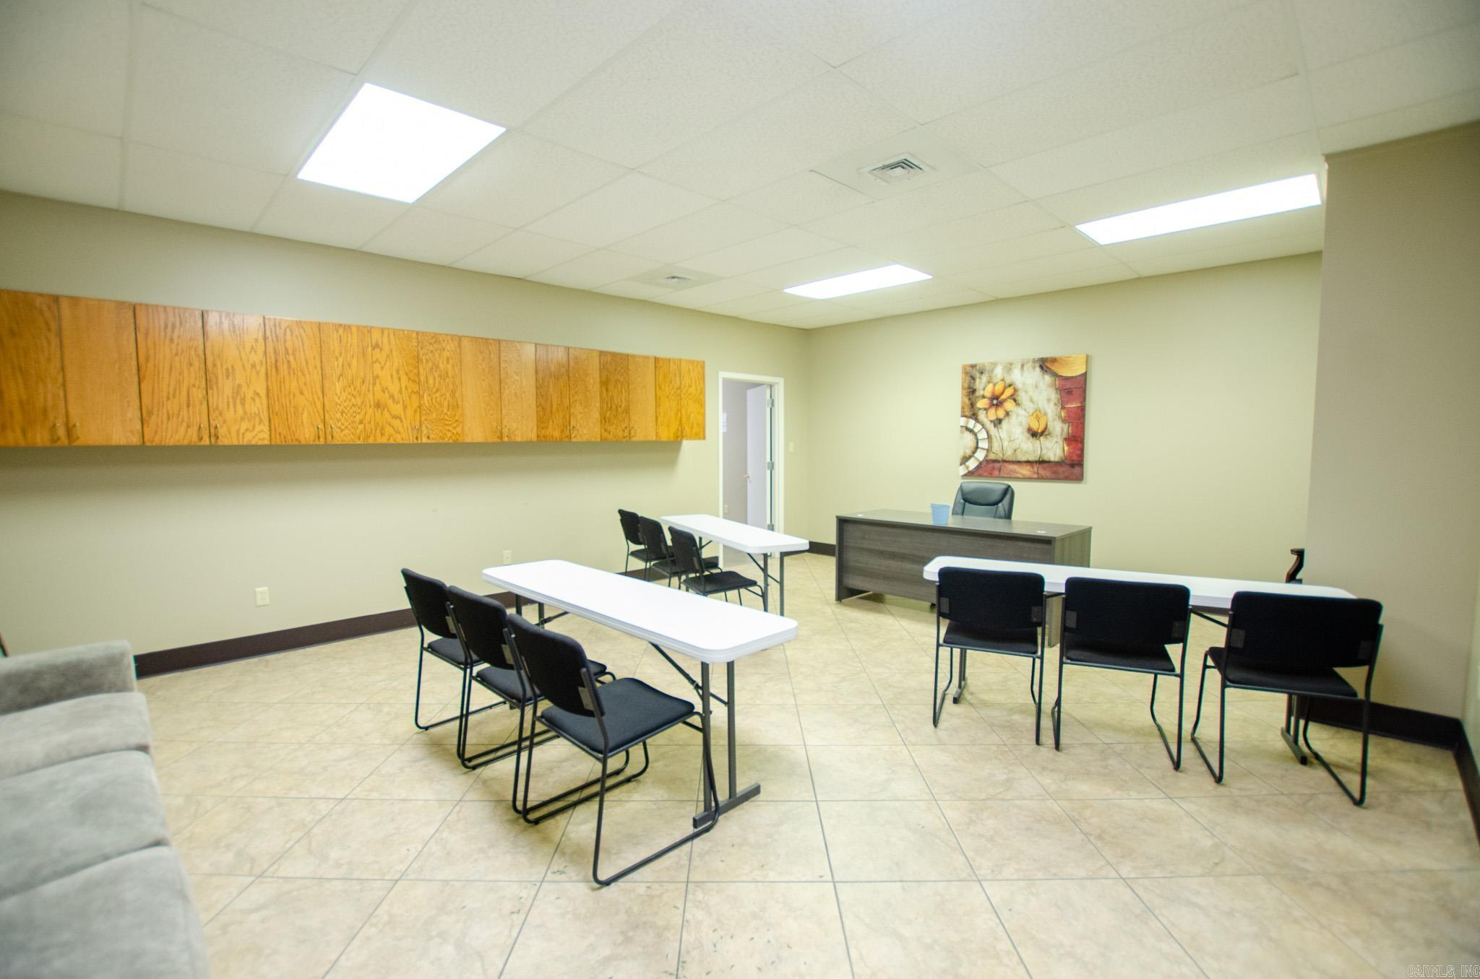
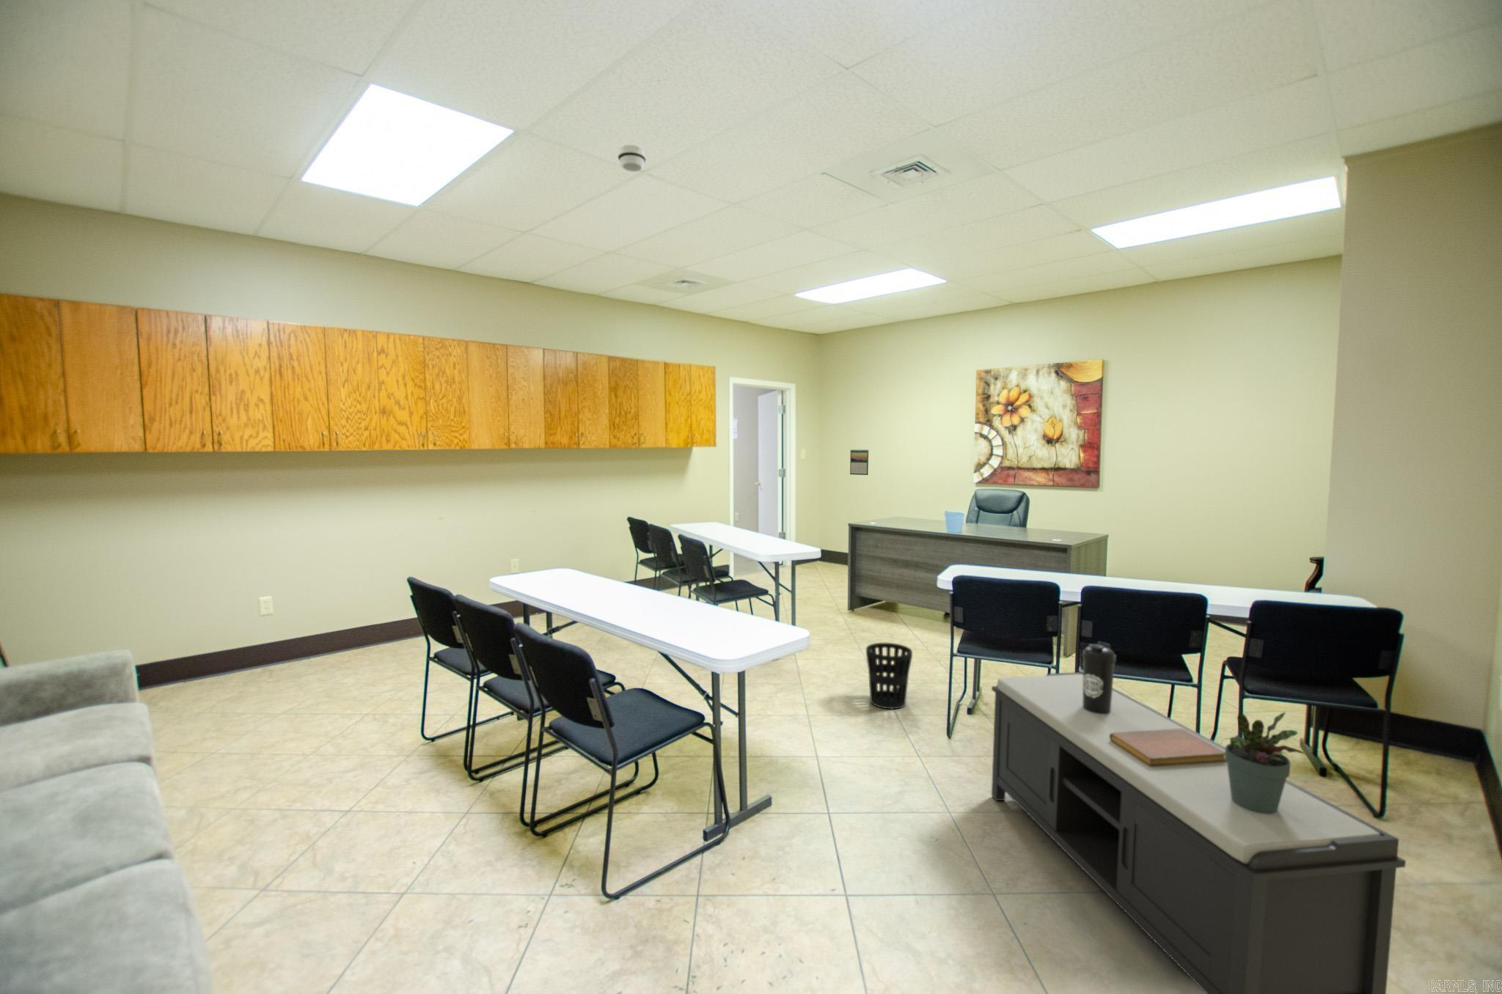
+ bench (1139, 811)
+ water bottle (1098, 676)
+ wastebasket (889, 676)
+ smoke detector (631, 159)
+ calendar (859, 462)
+ notebook (1166, 746)
+ potted plant (1266, 760)
